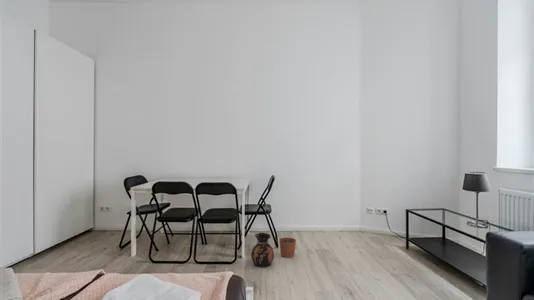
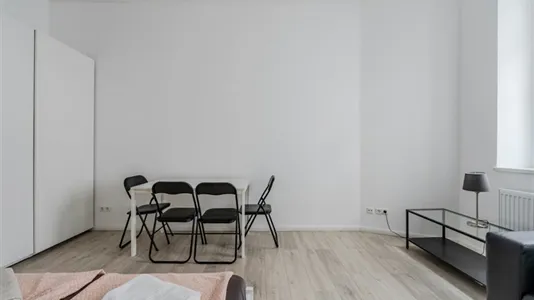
- ceramic jug (262, 249)
- plant pot (287, 243)
